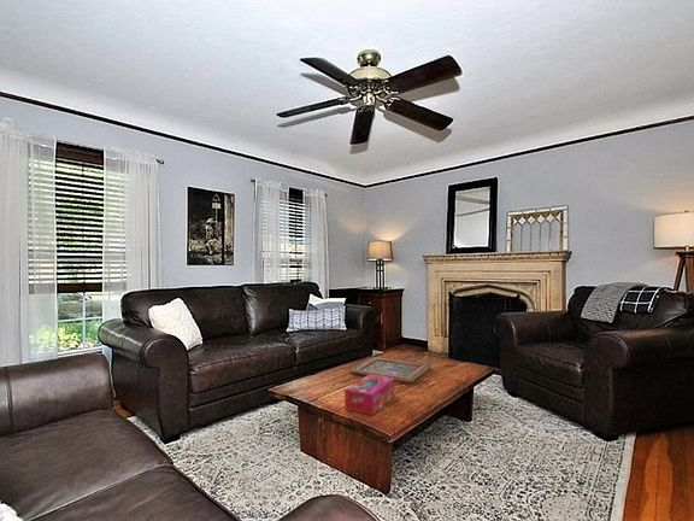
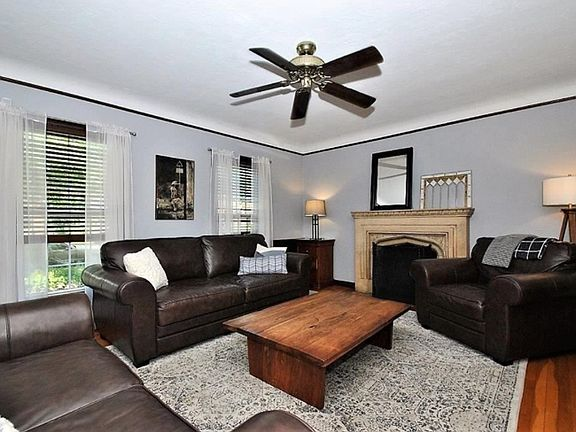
- tissue box (370, 393)
- painted panel (390, 368)
